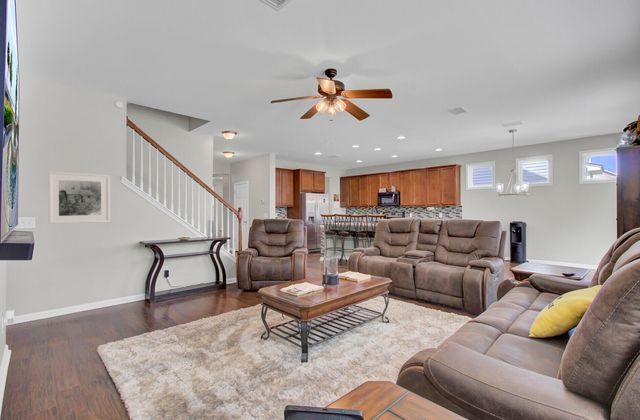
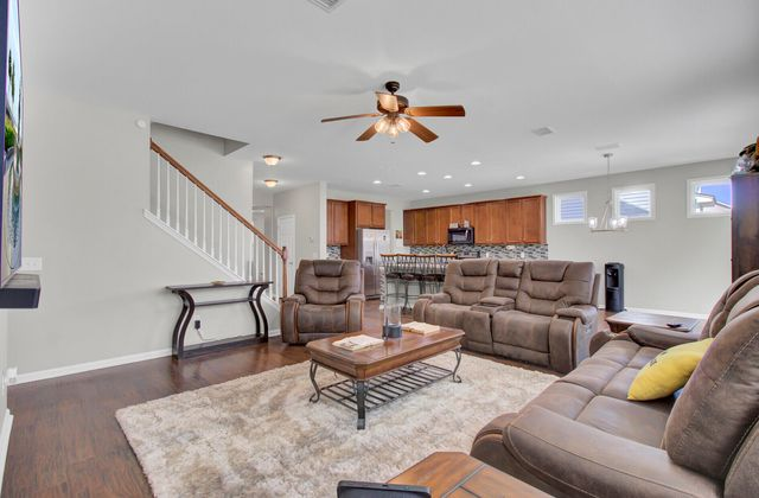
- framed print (80, 198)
